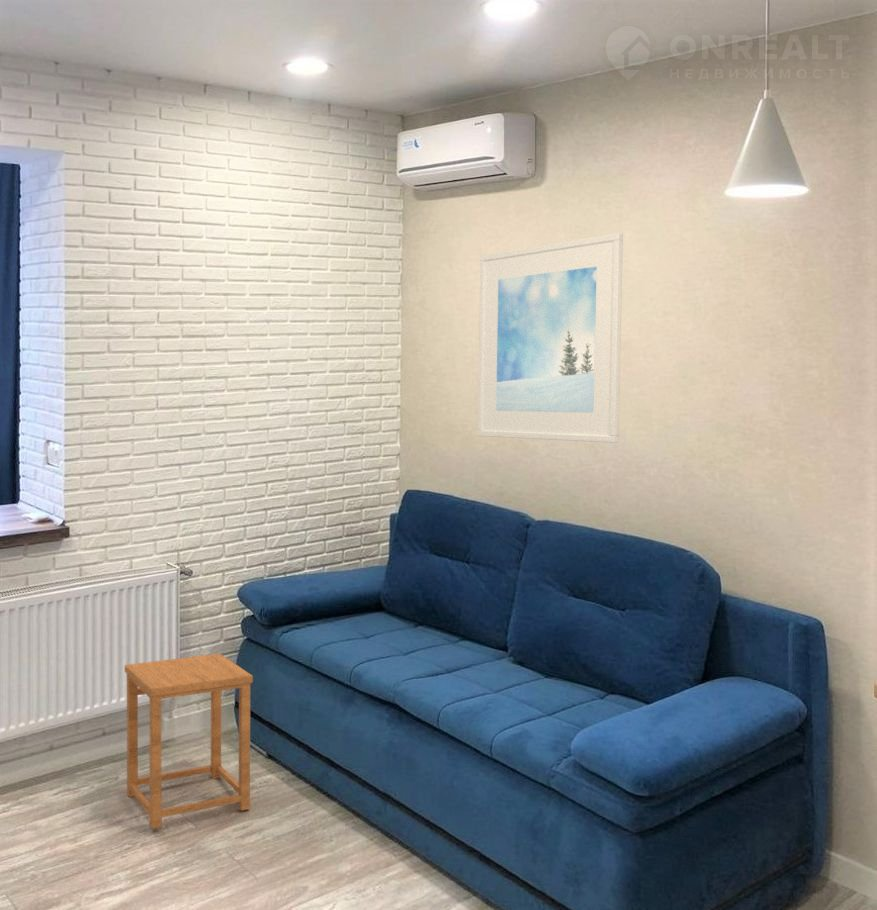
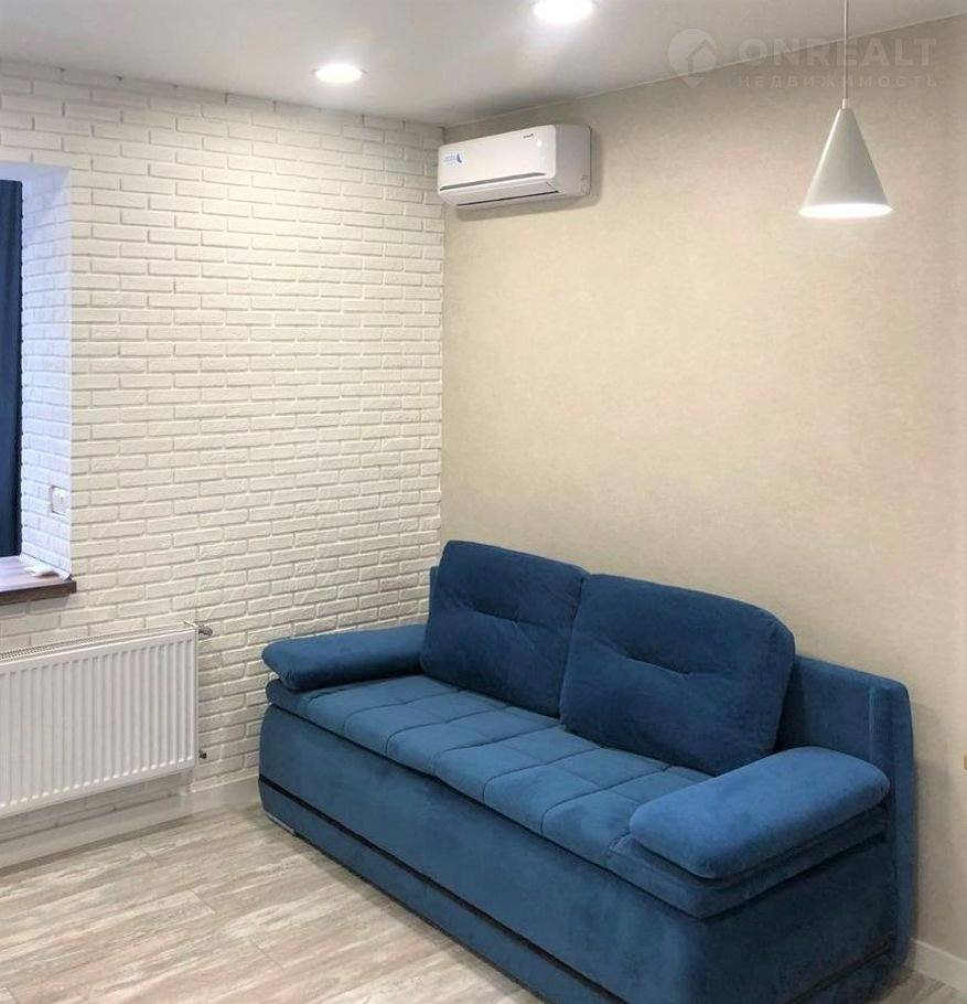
- side table (211, 736)
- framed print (544, 342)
